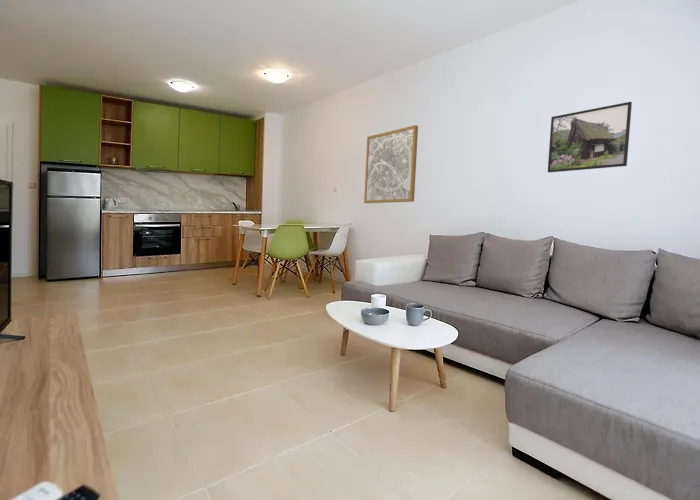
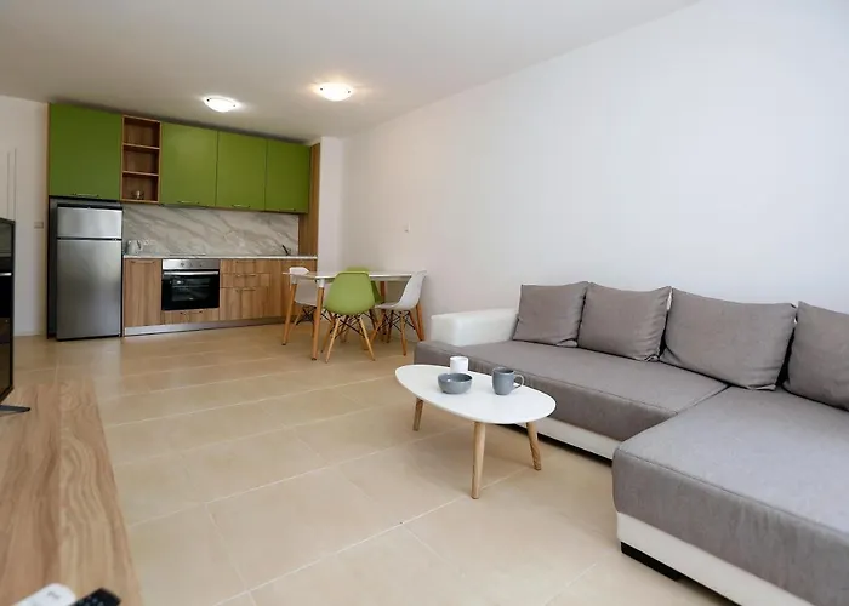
- wall art (389, 167)
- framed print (586, 139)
